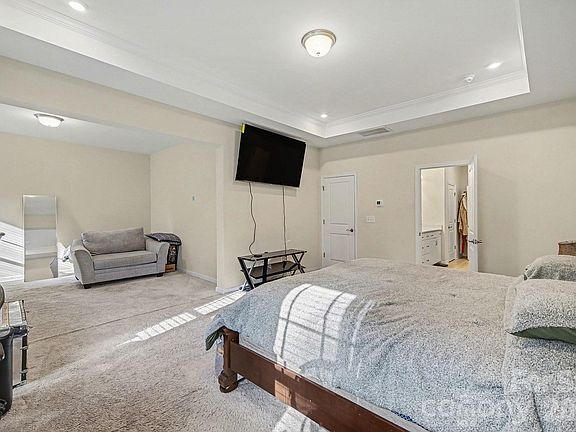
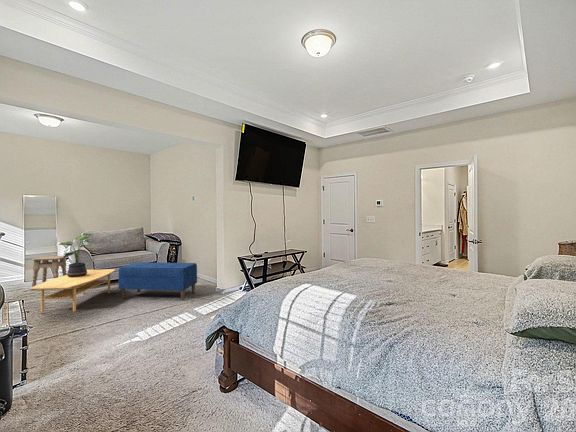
+ bench (159, 280)
+ coffee table (79, 289)
+ potted plant (78, 253)
+ side table (53, 269)
